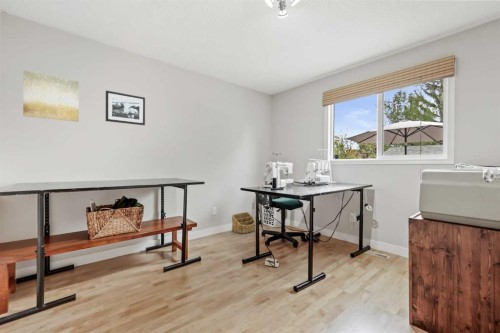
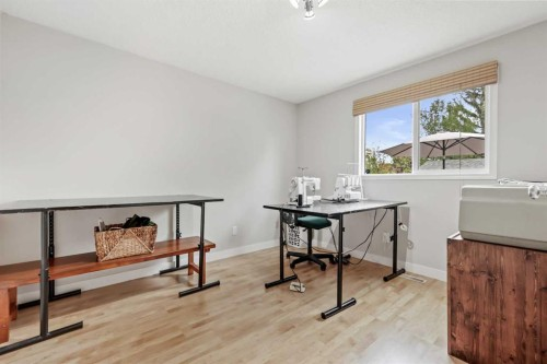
- basket (244, 222)
- picture frame (126, 108)
- wall art (52, 97)
